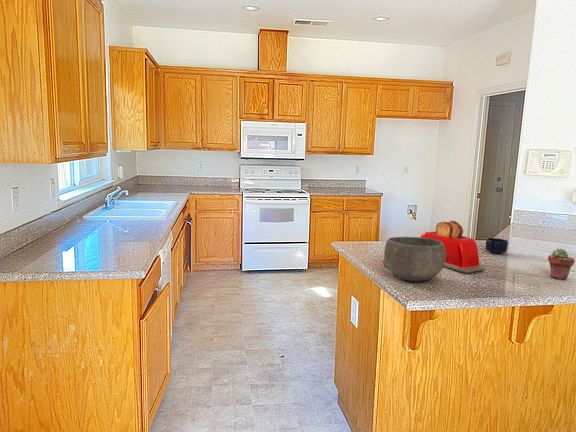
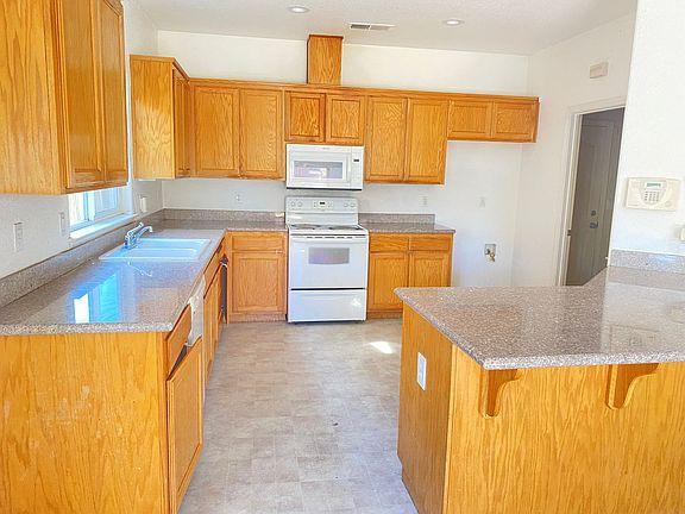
- toaster (447, 242)
- mug (496, 246)
- bowl (413, 259)
- potted succulent (560, 263)
